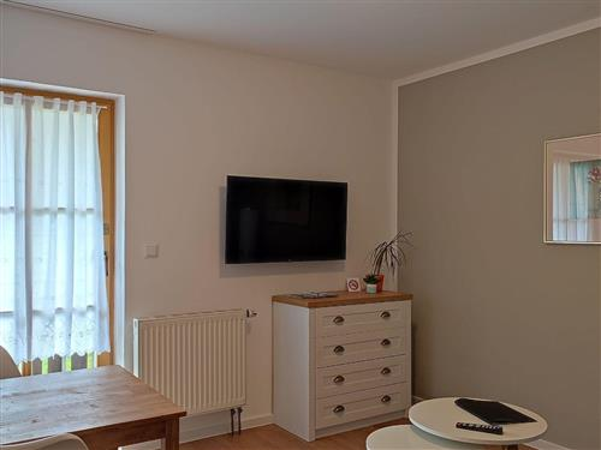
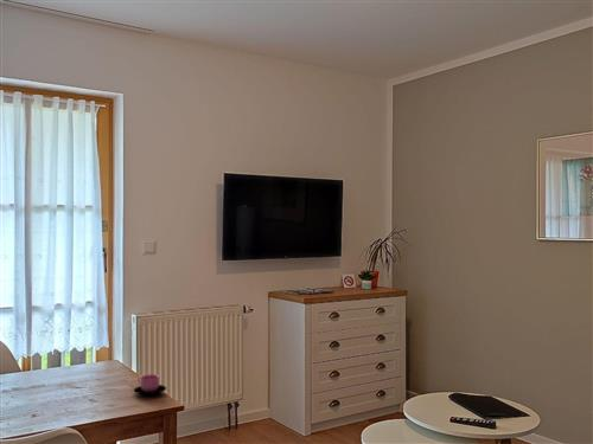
+ cup (149, 385)
